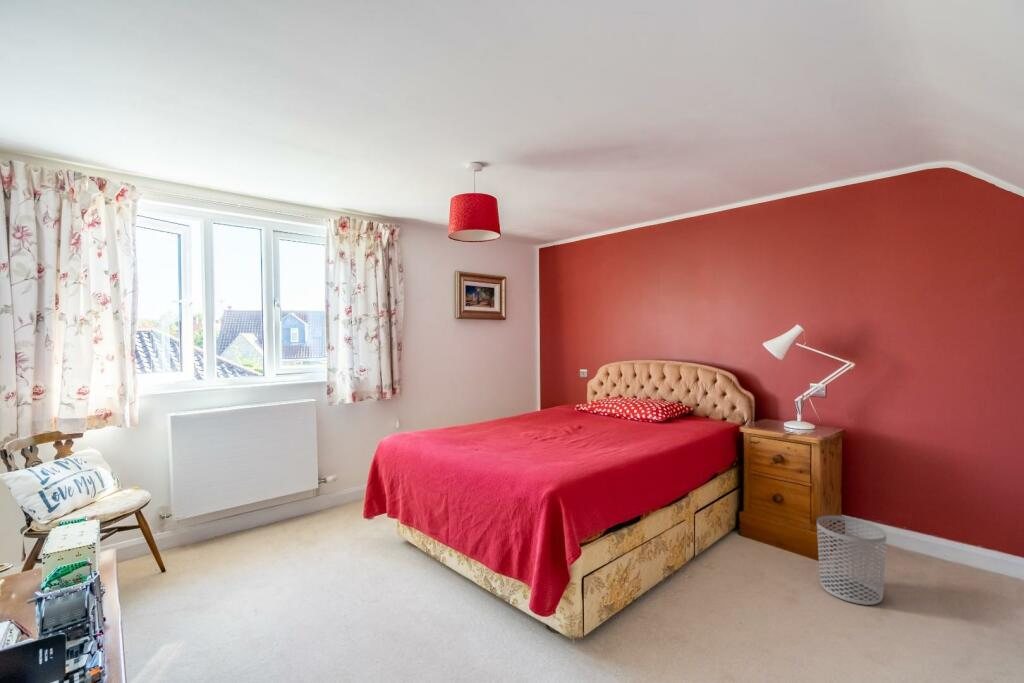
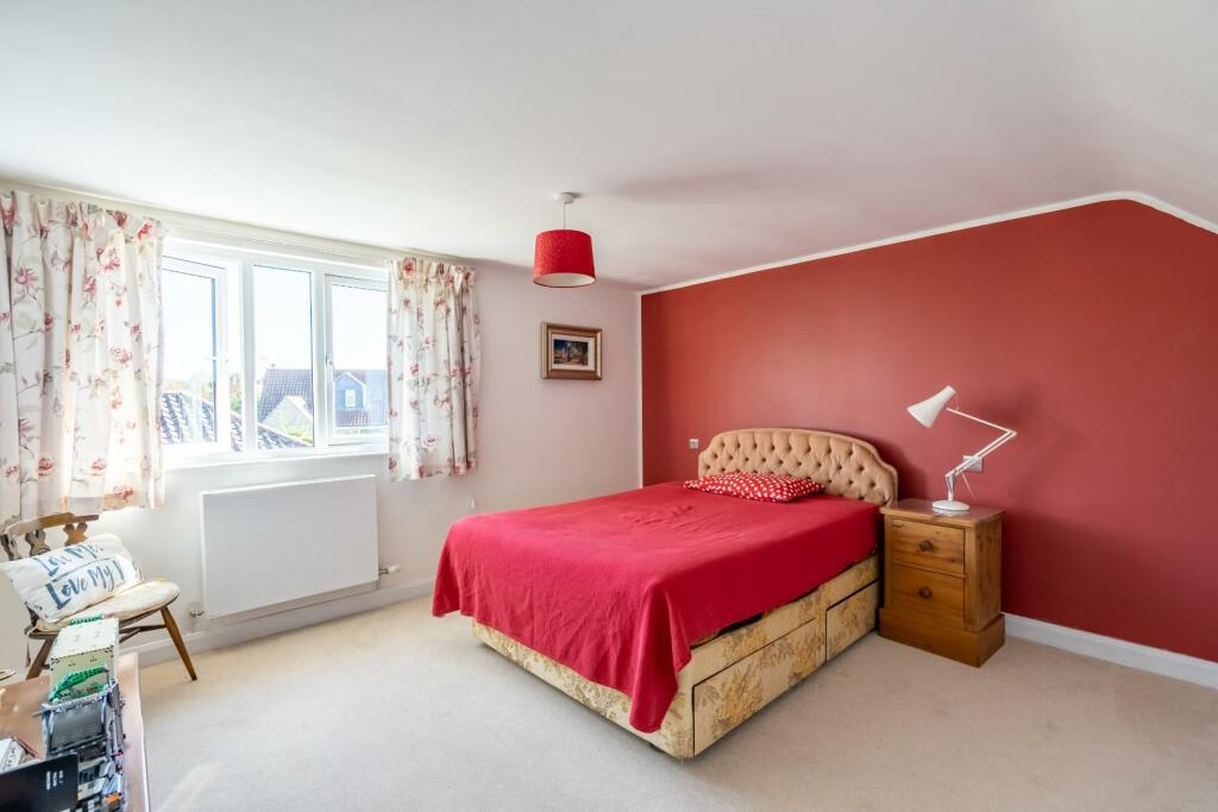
- waste bin (850, 558)
